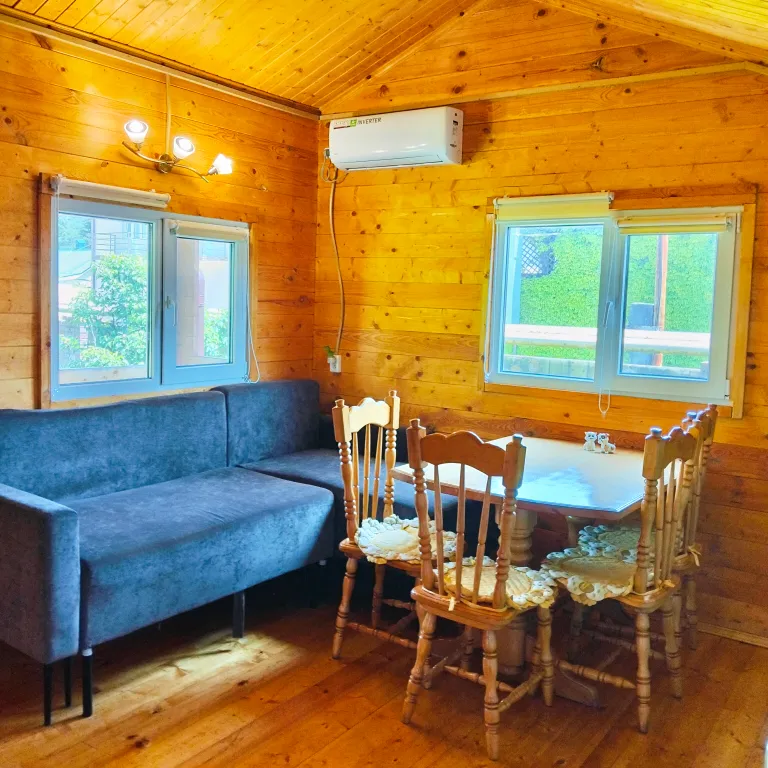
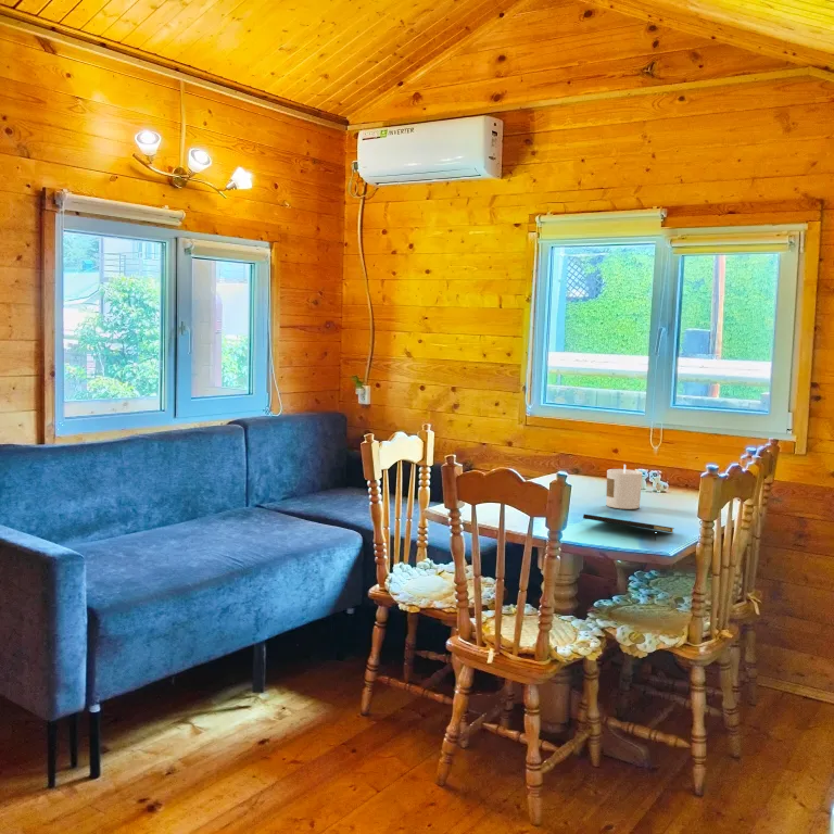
+ notepad (628, 522)
+ candle (623, 485)
